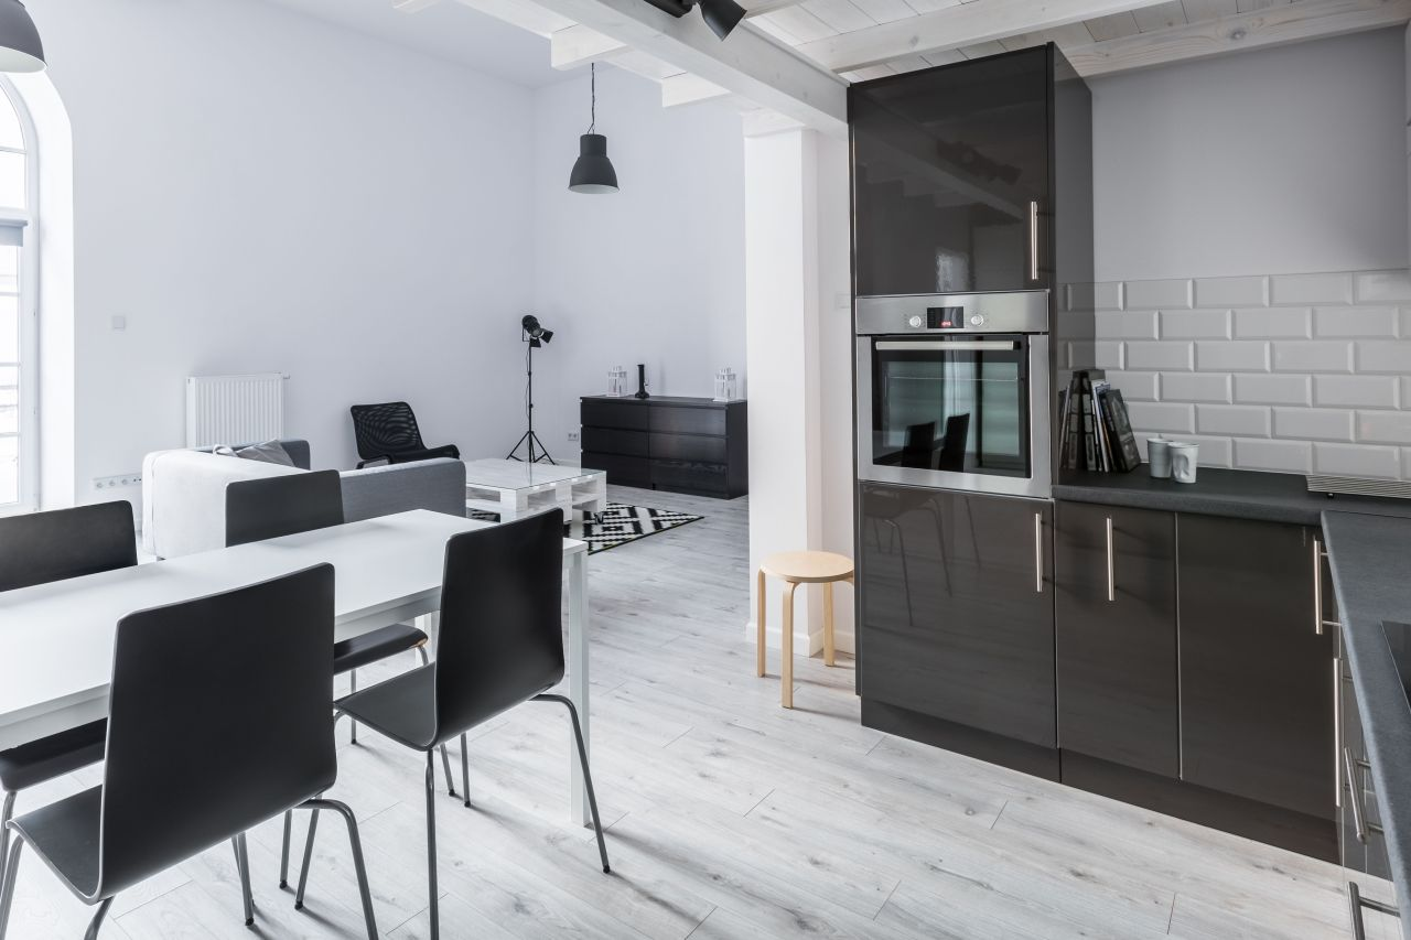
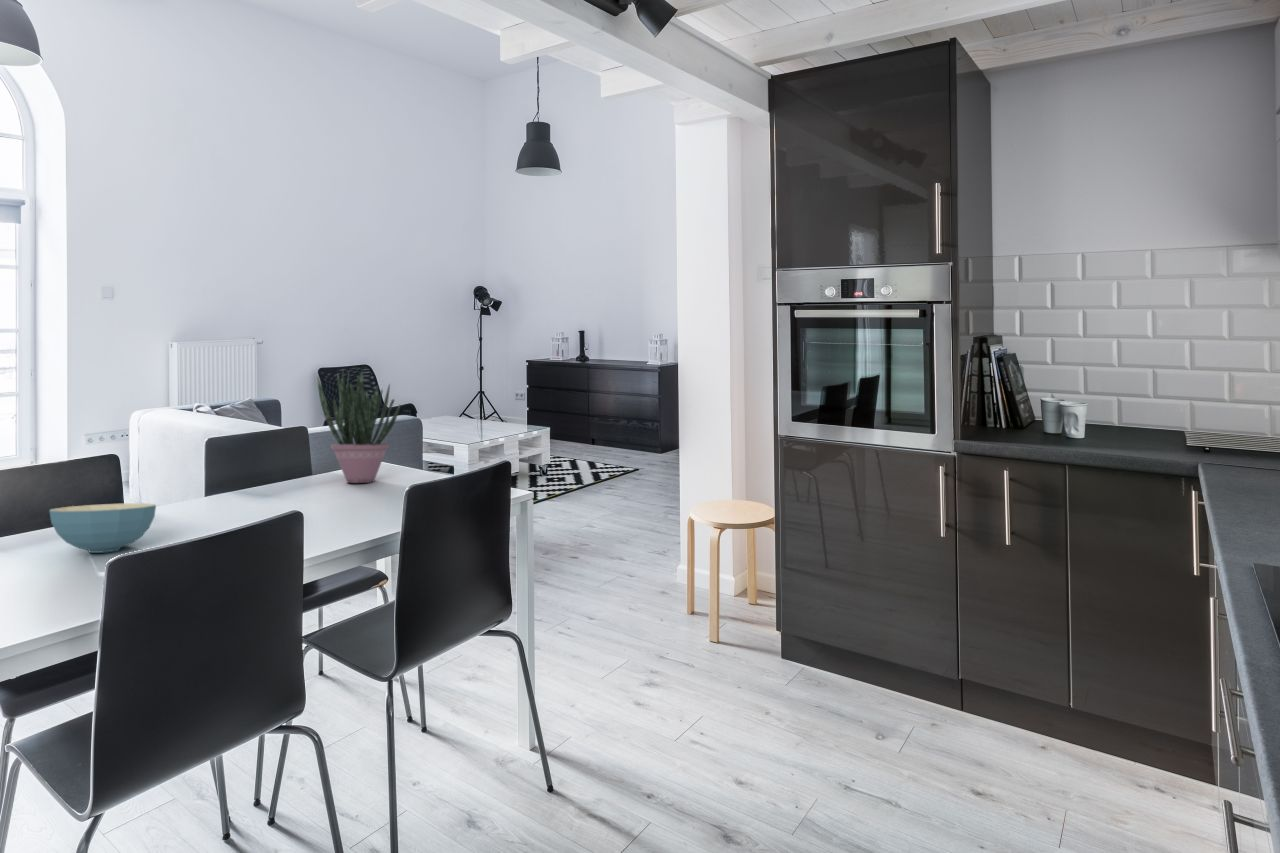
+ potted plant (359, 426)
+ cereal bowl (104, 529)
